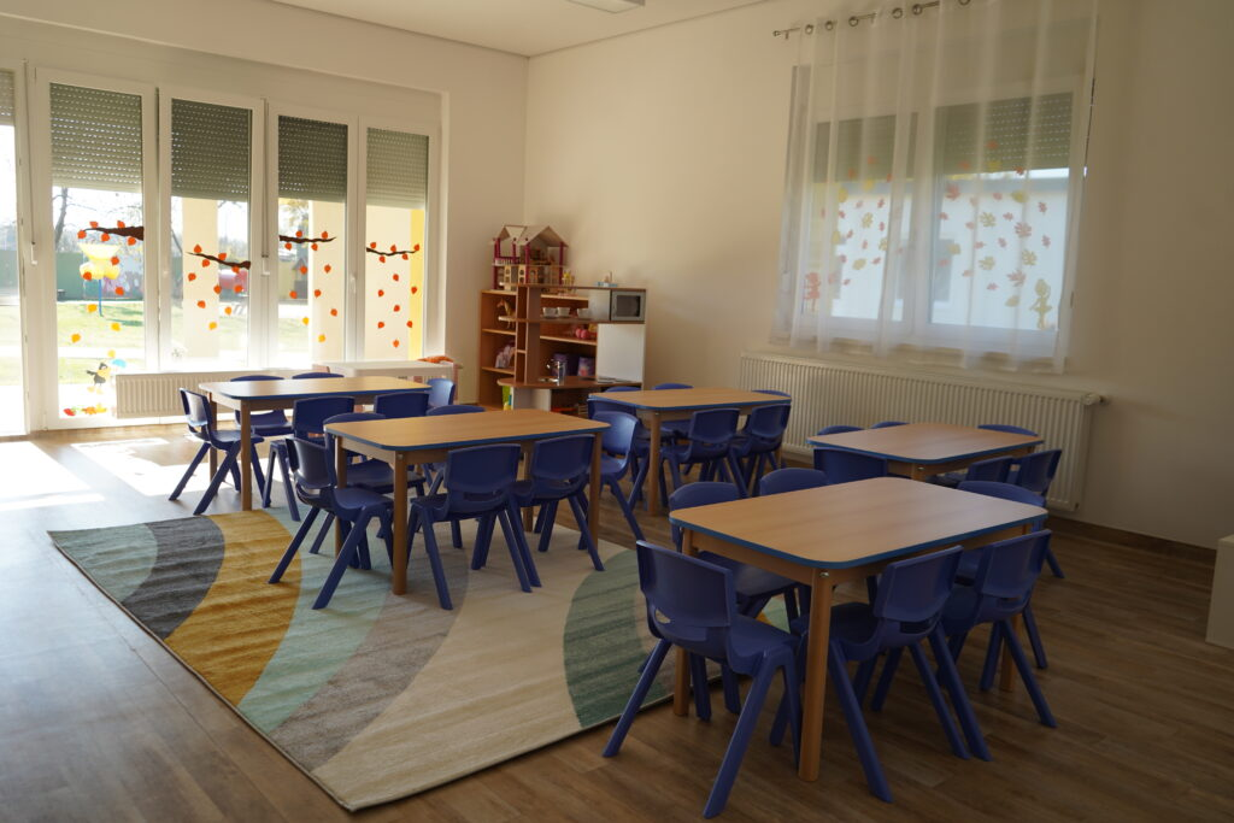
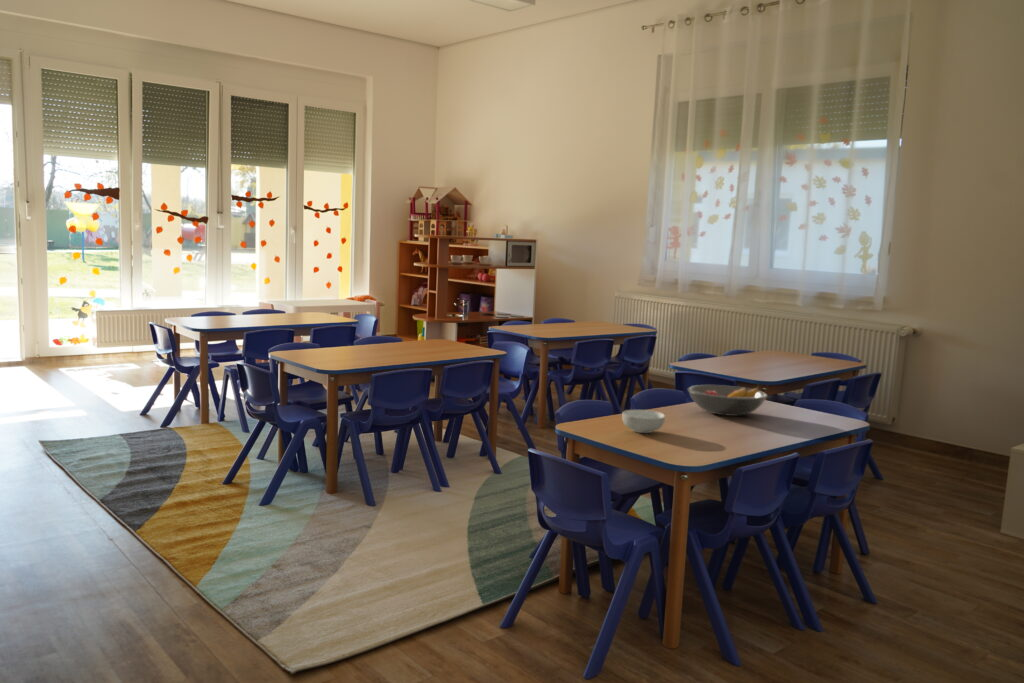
+ cereal bowl (643, 422)
+ fruit bowl (726, 399)
